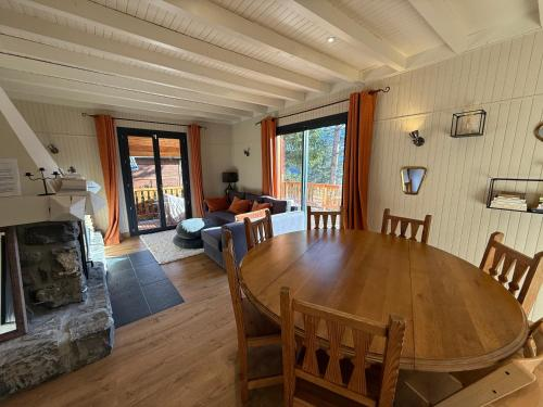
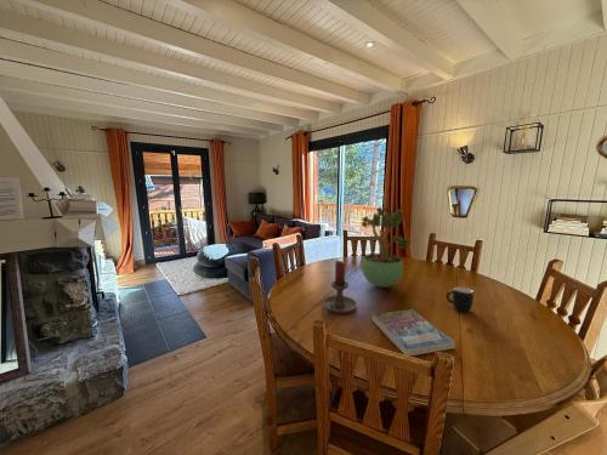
+ mug (459, 298)
+ potted plant (380, 246)
+ book (409, 329)
+ candle holder (336, 285)
